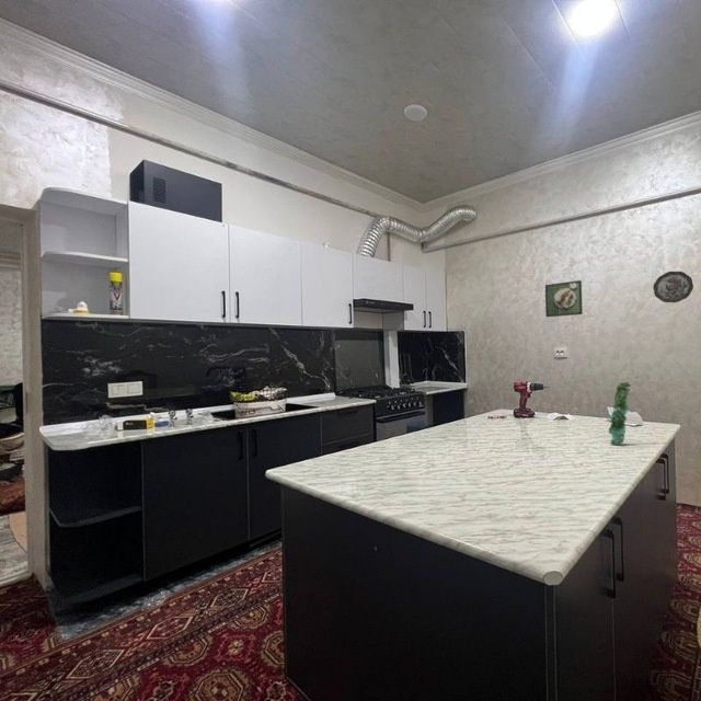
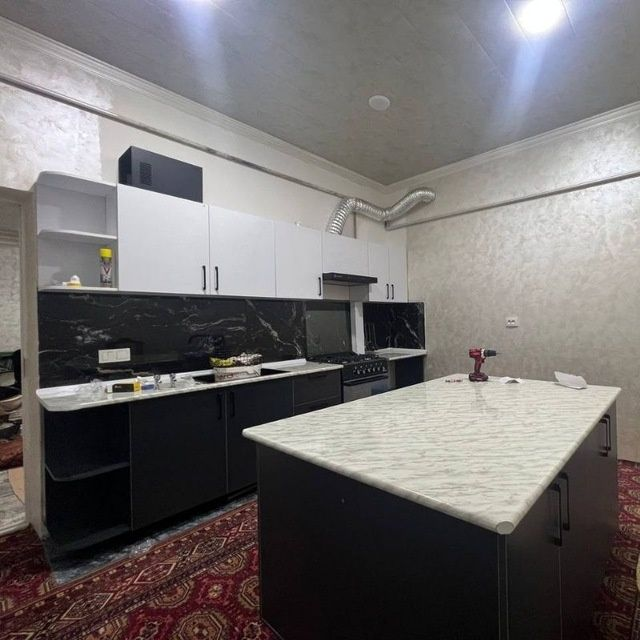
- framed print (563, 299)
- decorative plate (673, 287)
- plant (619, 412)
